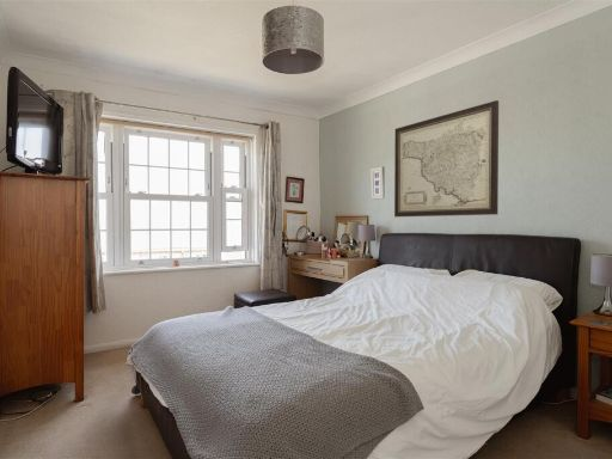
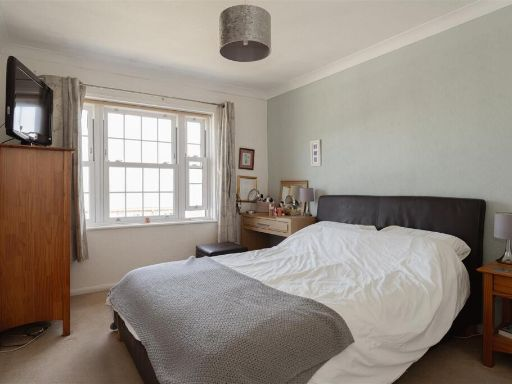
- wall art (440, 166)
